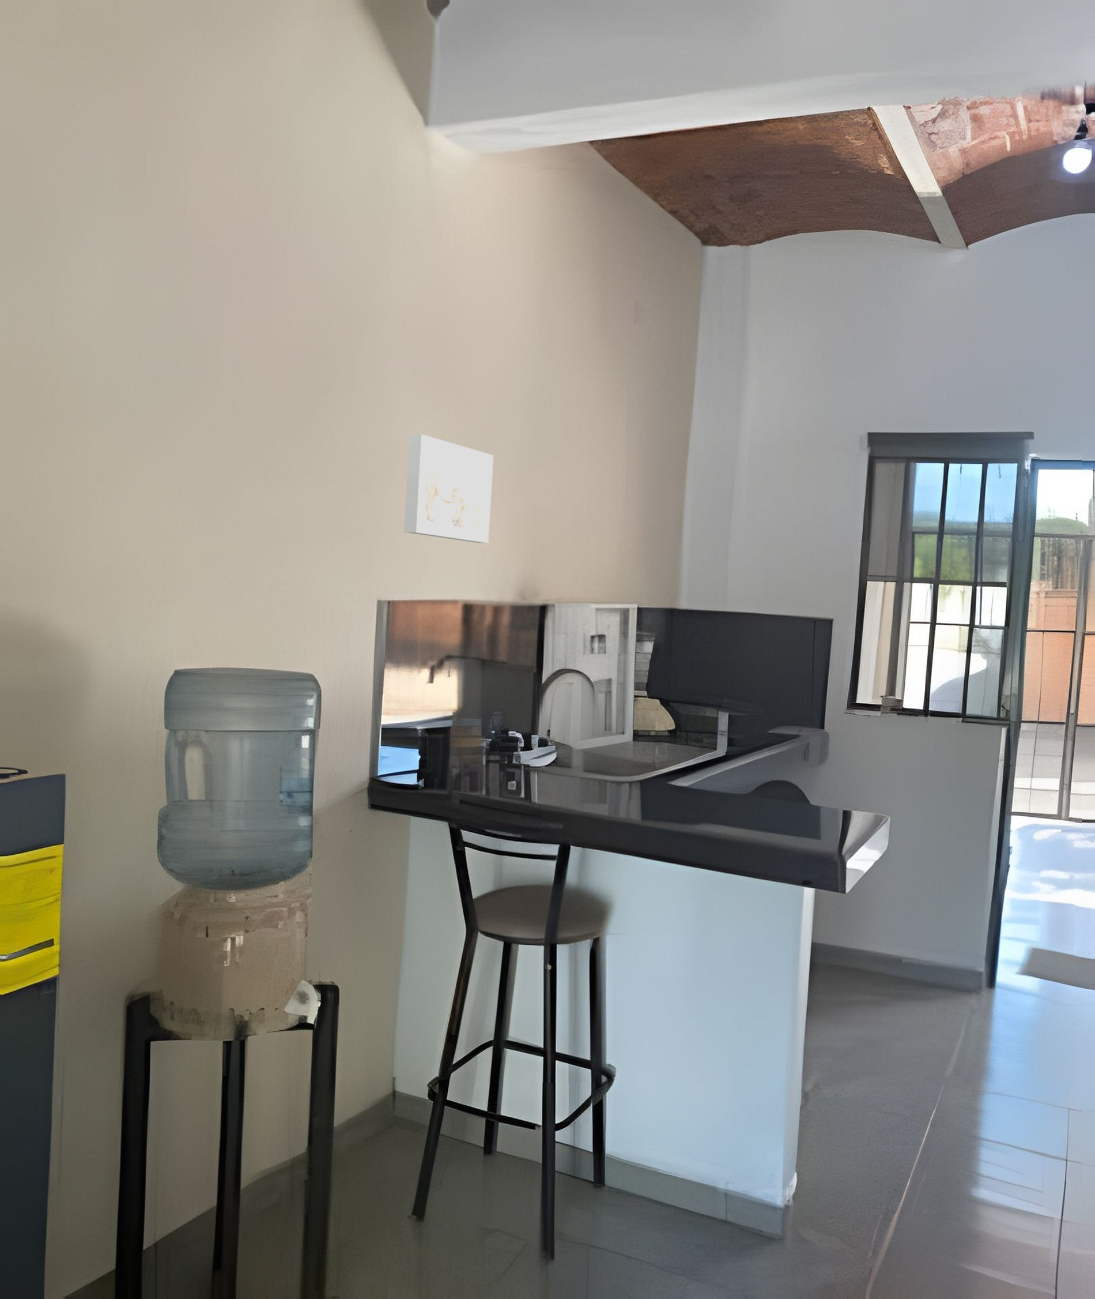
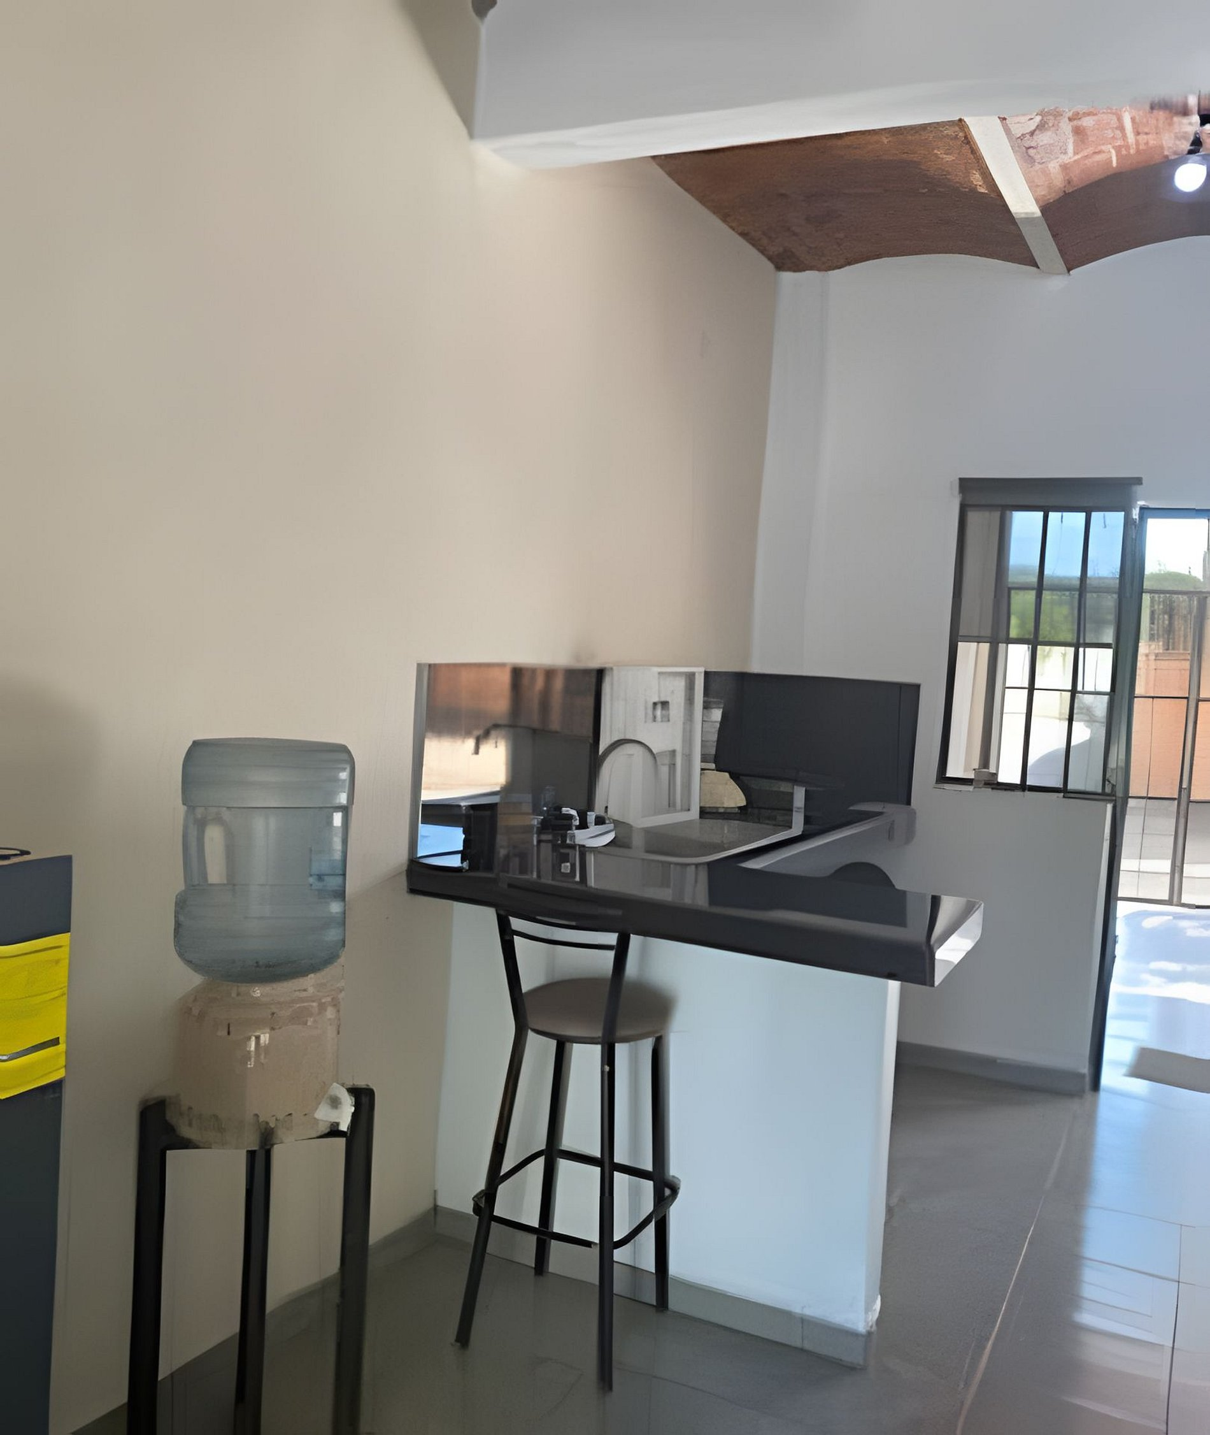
- wall art (451, 491)
